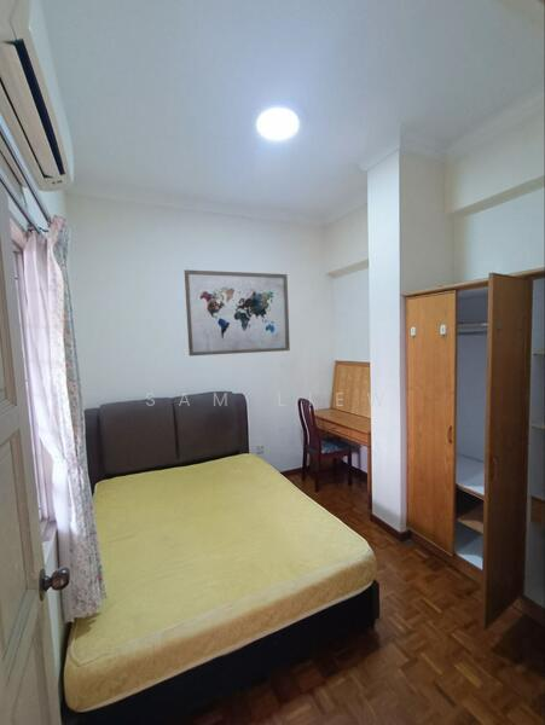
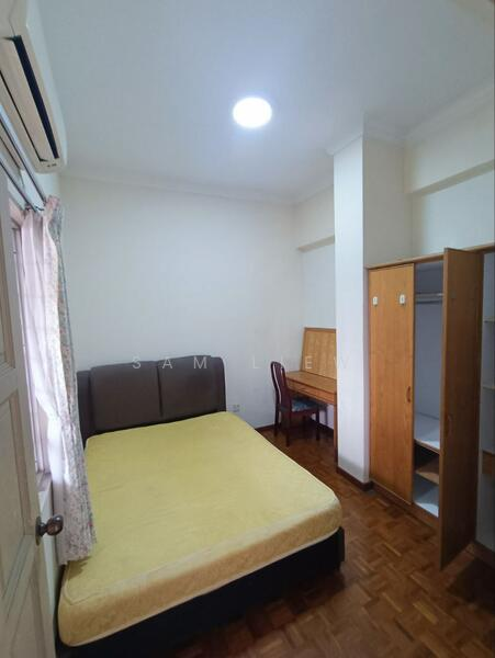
- wall art (240, 313)
